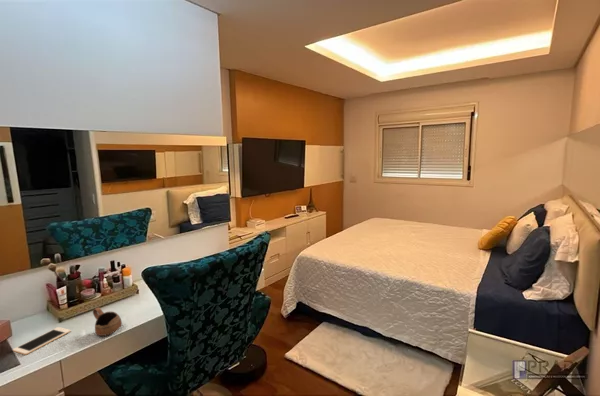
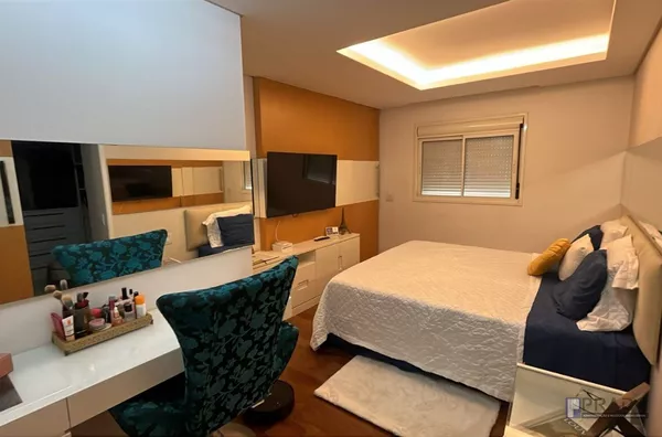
- cup (107, 320)
- cell phone (43, 339)
